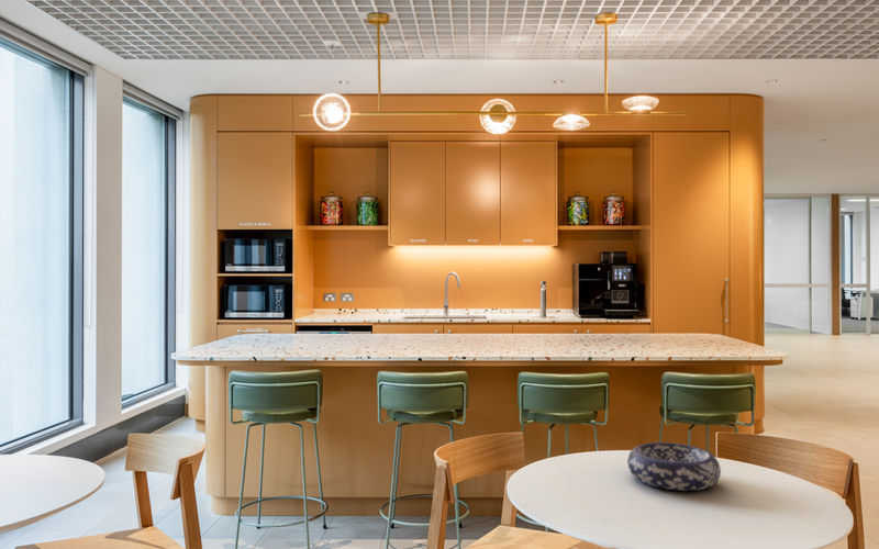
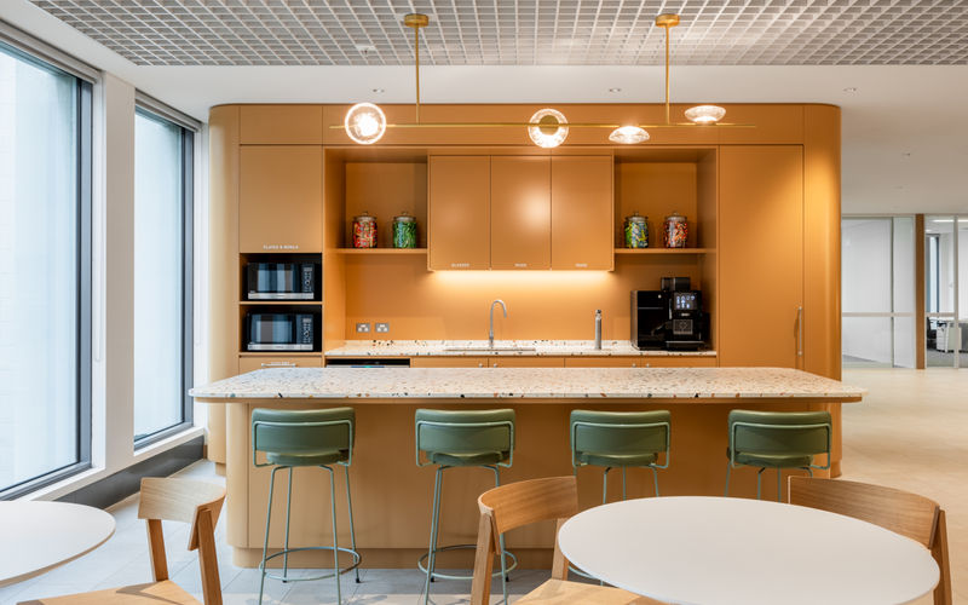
- decorative bowl (672, 466)
